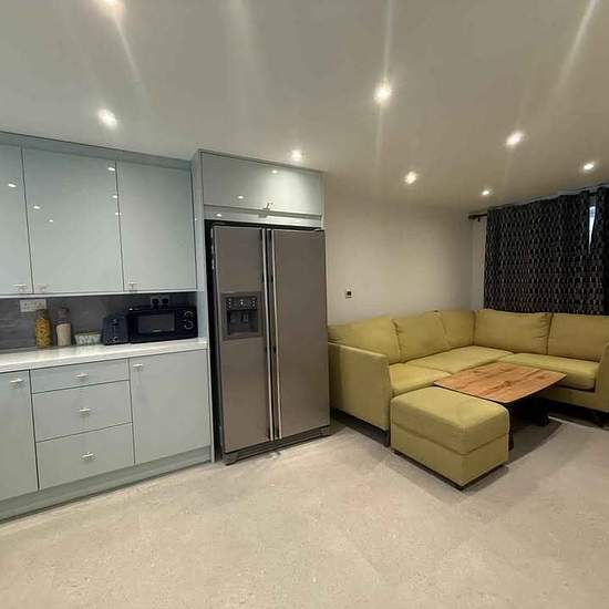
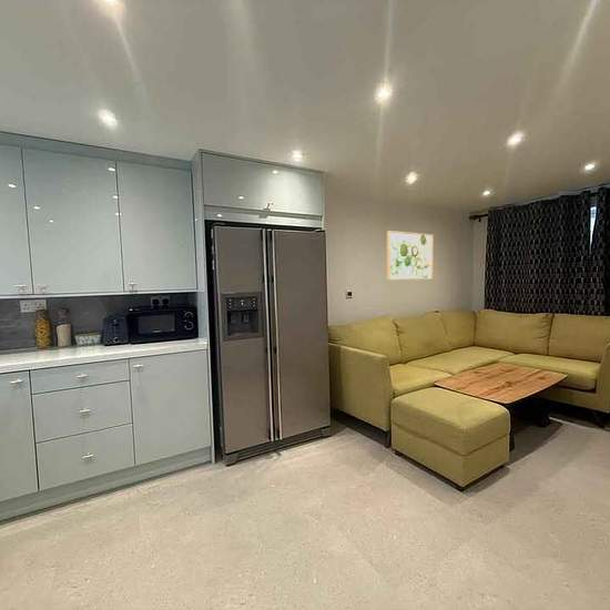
+ wall art (411, 256)
